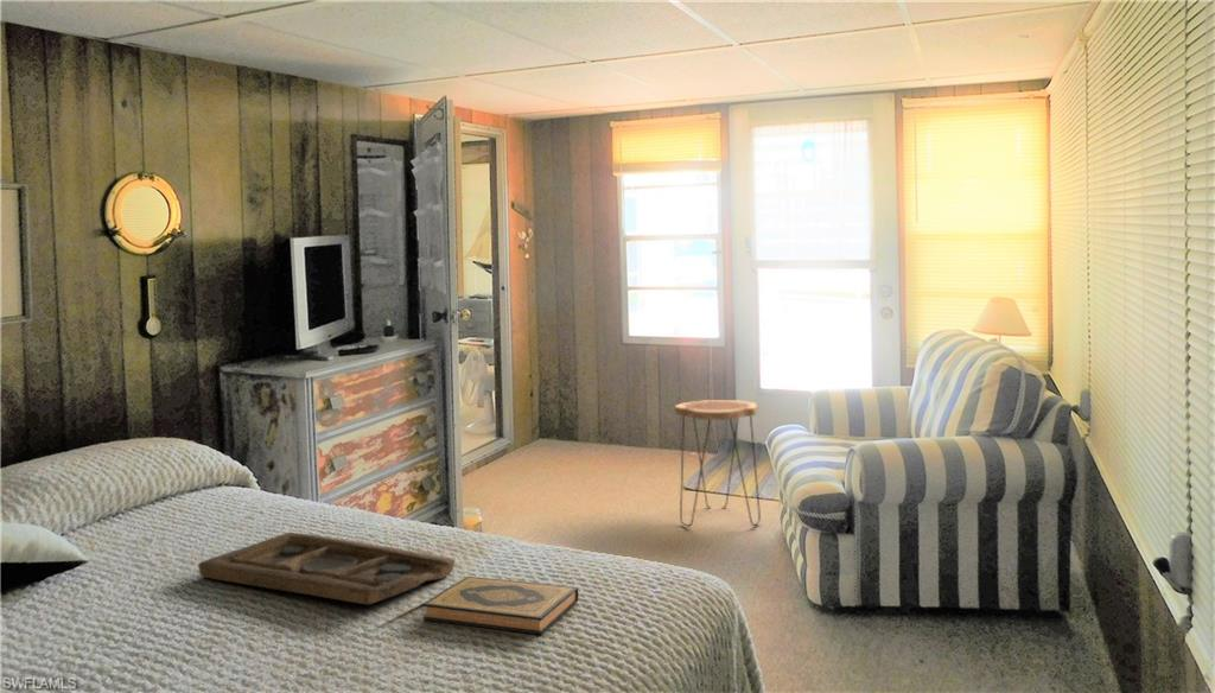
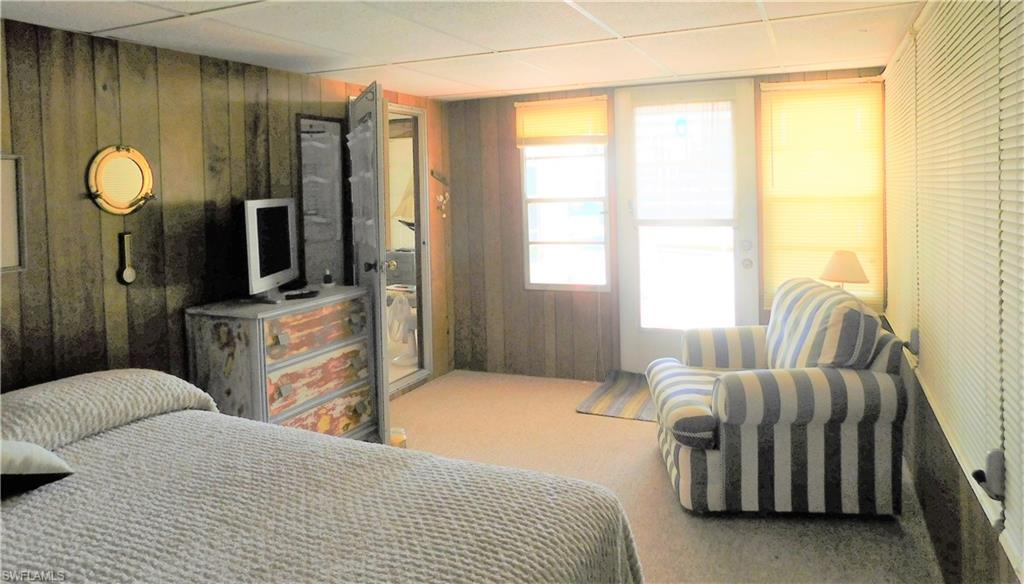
- decorative tray (325, 565)
- side table (731, 463)
- hardback book (502, 602)
